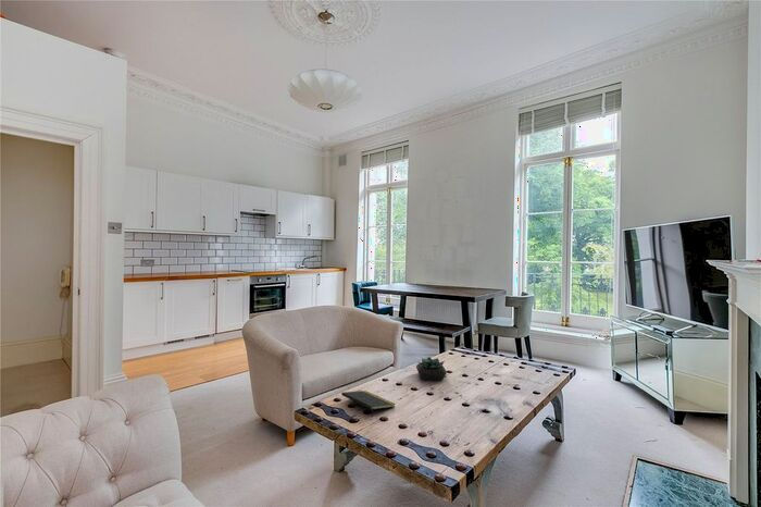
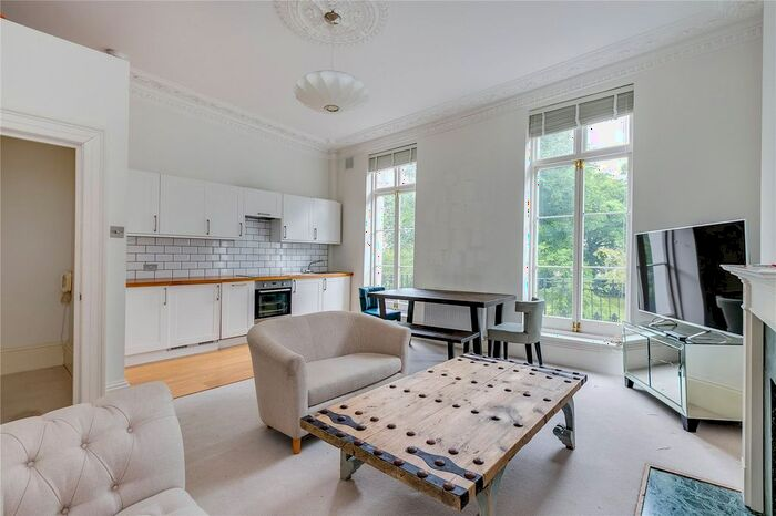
- notepad (367, 399)
- succulent plant (431, 368)
